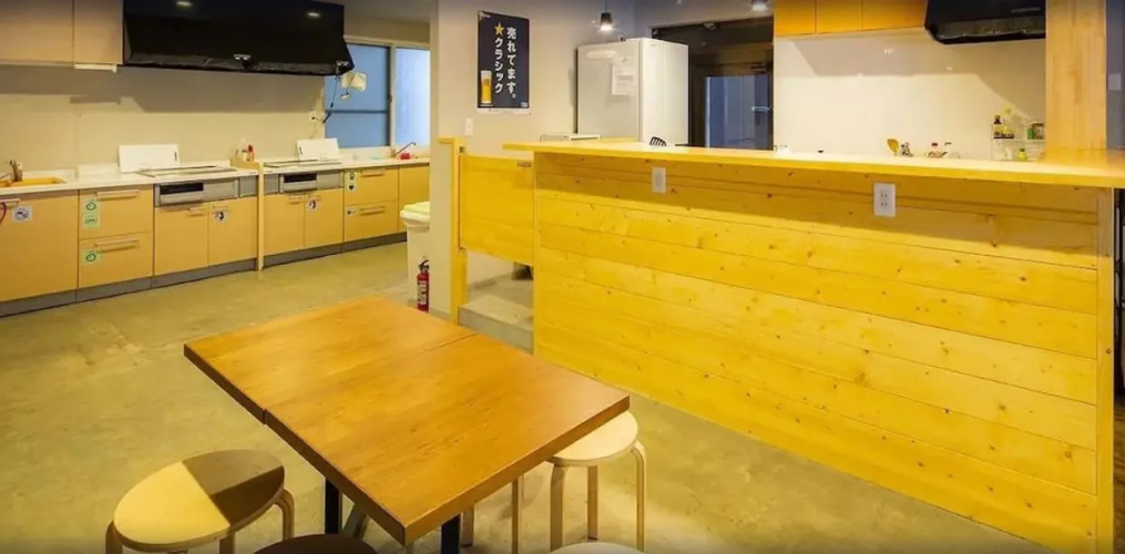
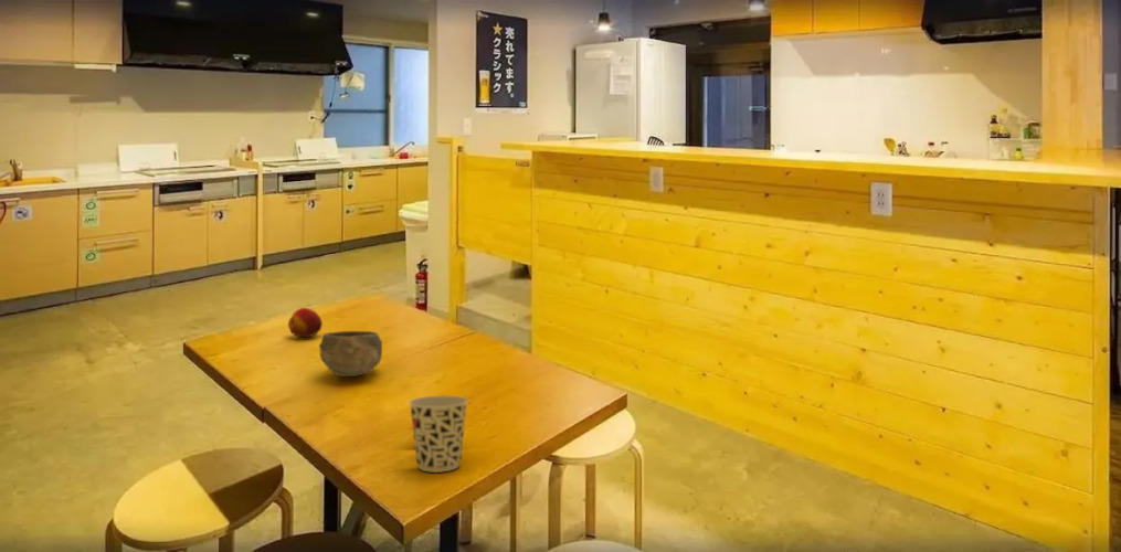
+ bowl (351, 353)
+ fruit (305, 322)
+ cup (438, 433)
